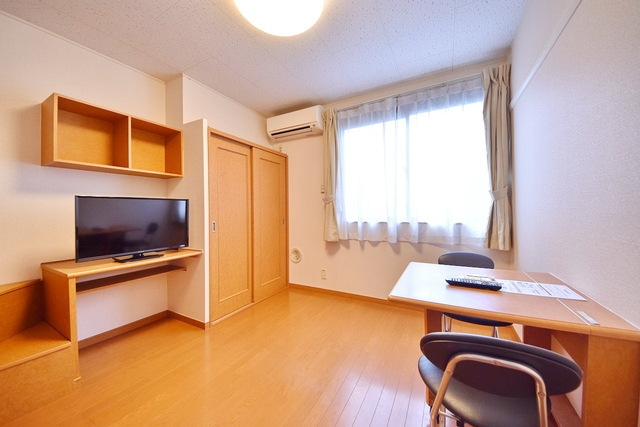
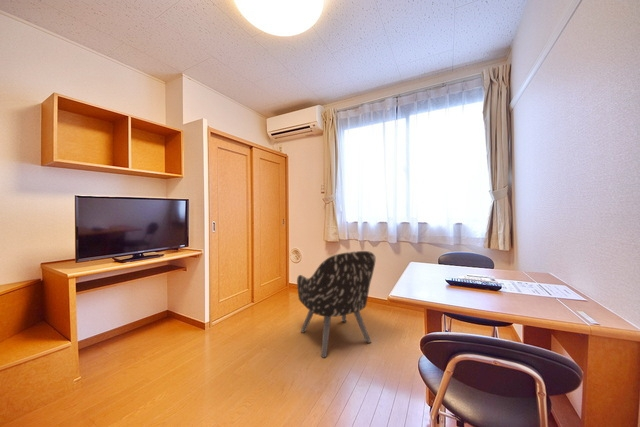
+ armchair (337, 293)
